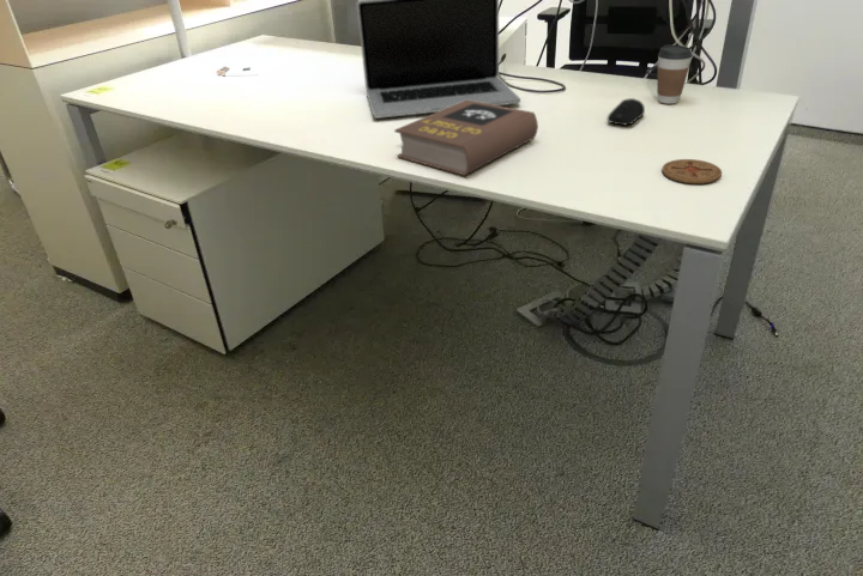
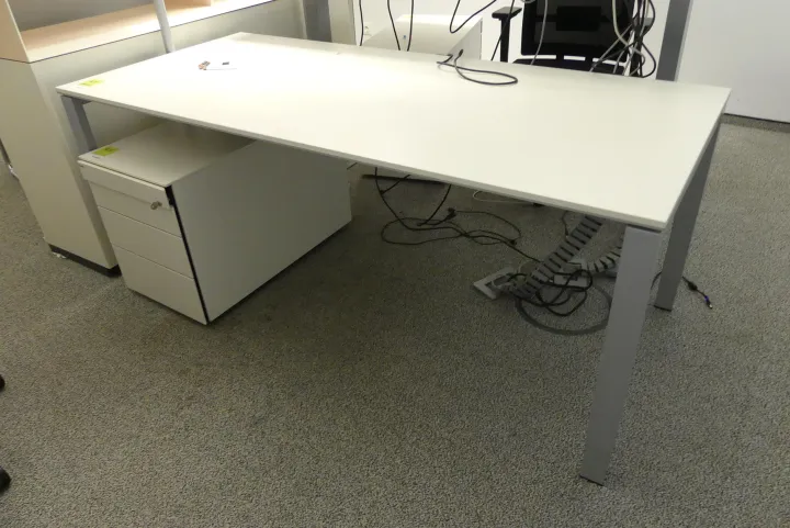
- laptop (437, 53)
- computer mouse (627, 110)
- book (471, 133)
- coaster (690, 170)
- coffee cup (671, 74)
